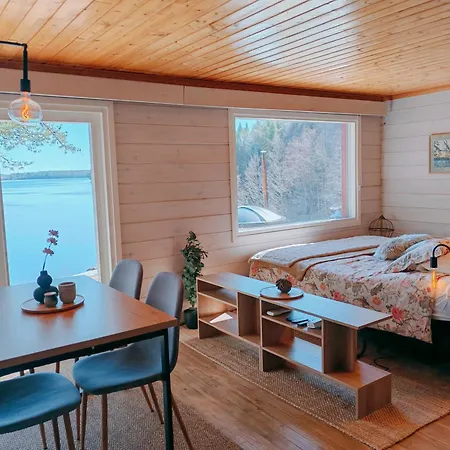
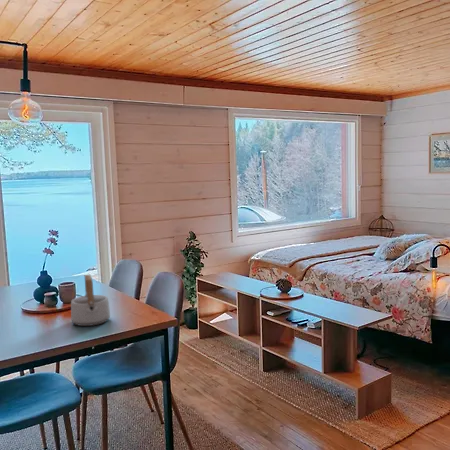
+ teapot (90, 299)
